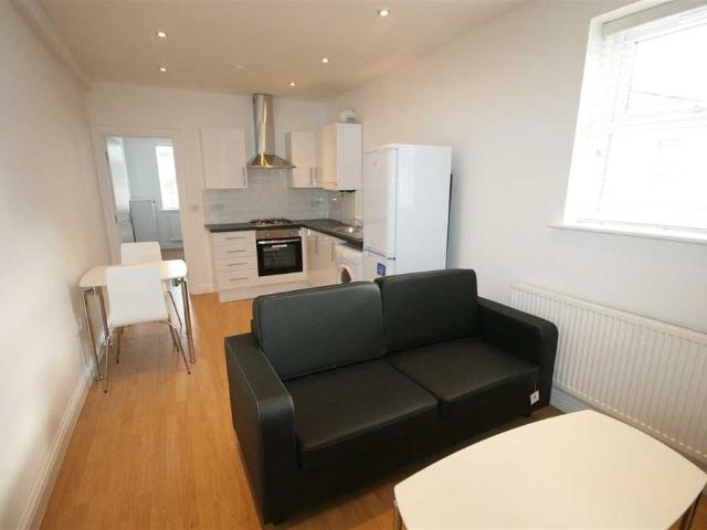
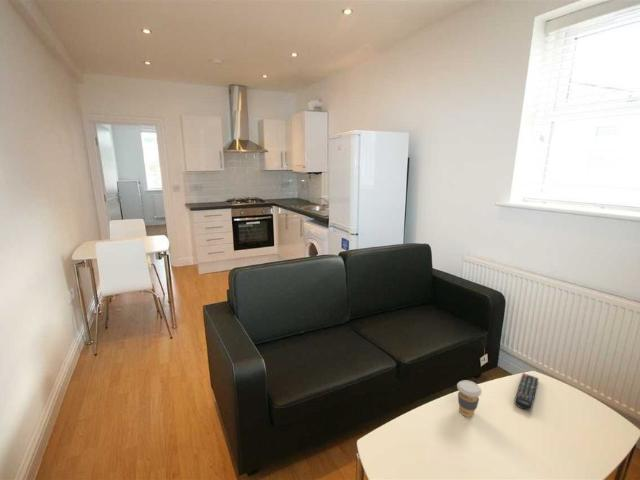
+ coffee cup (468, 399)
+ remote control (526, 390)
